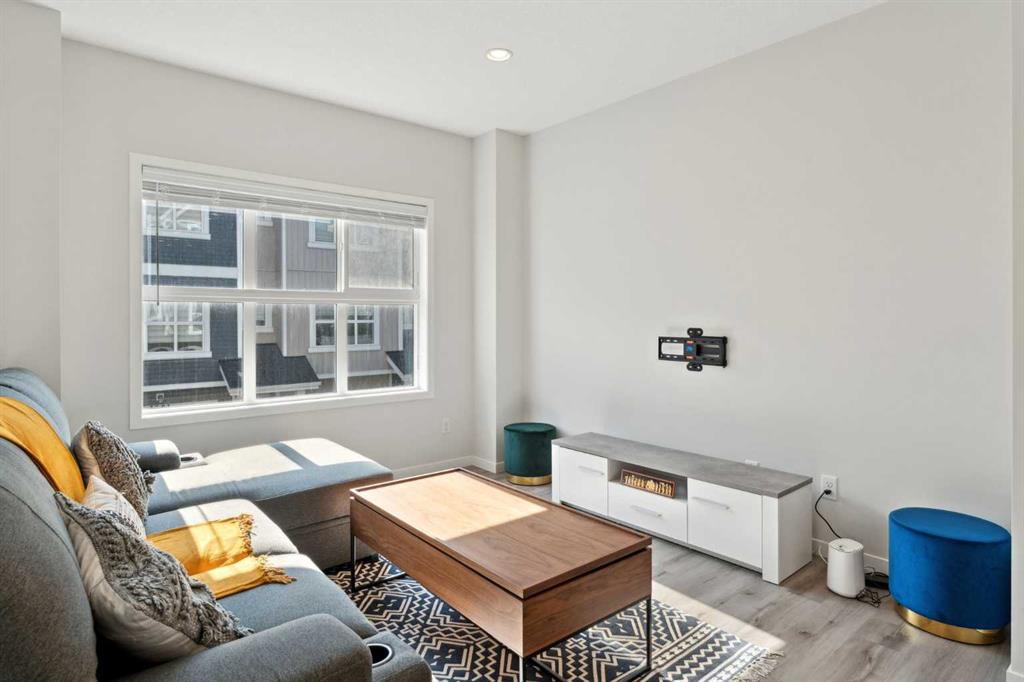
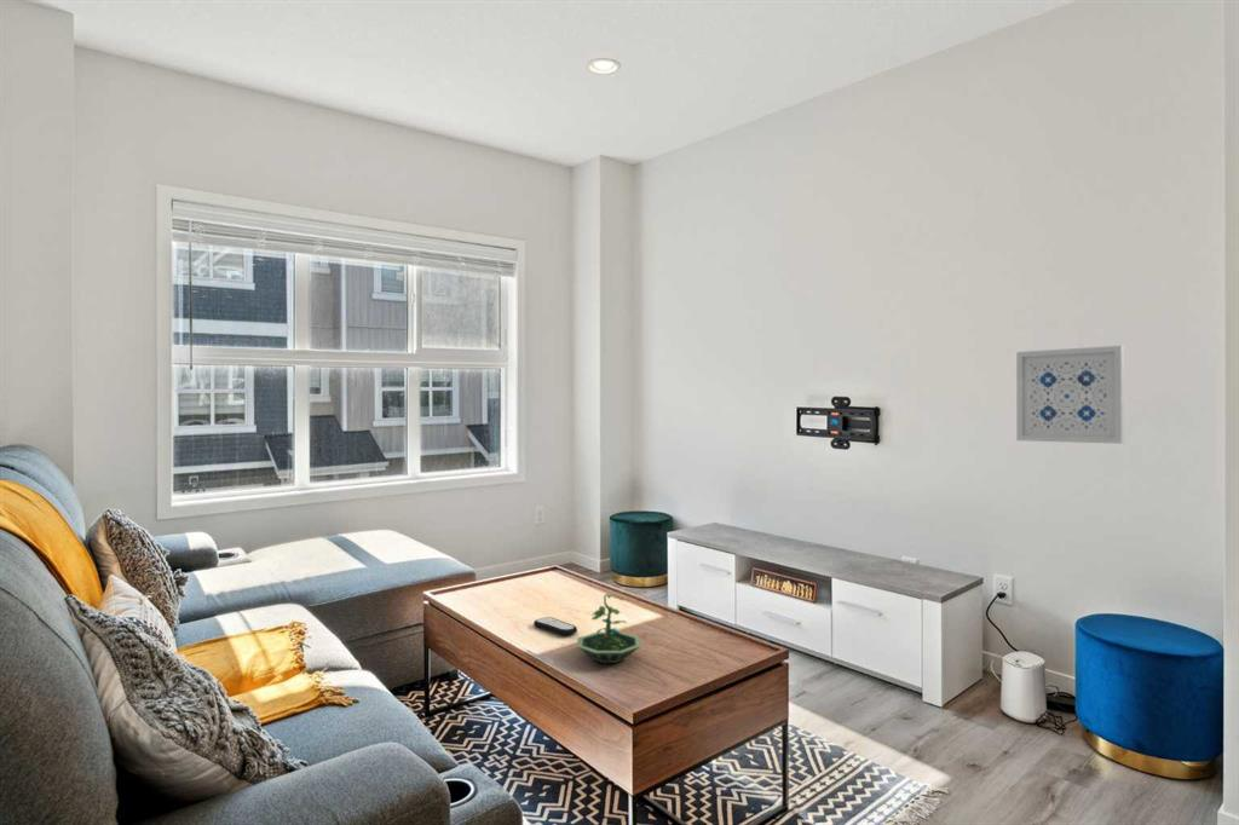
+ terrarium (609, 606)
+ wall art (1067, 394)
+ remote control (555, 625)
